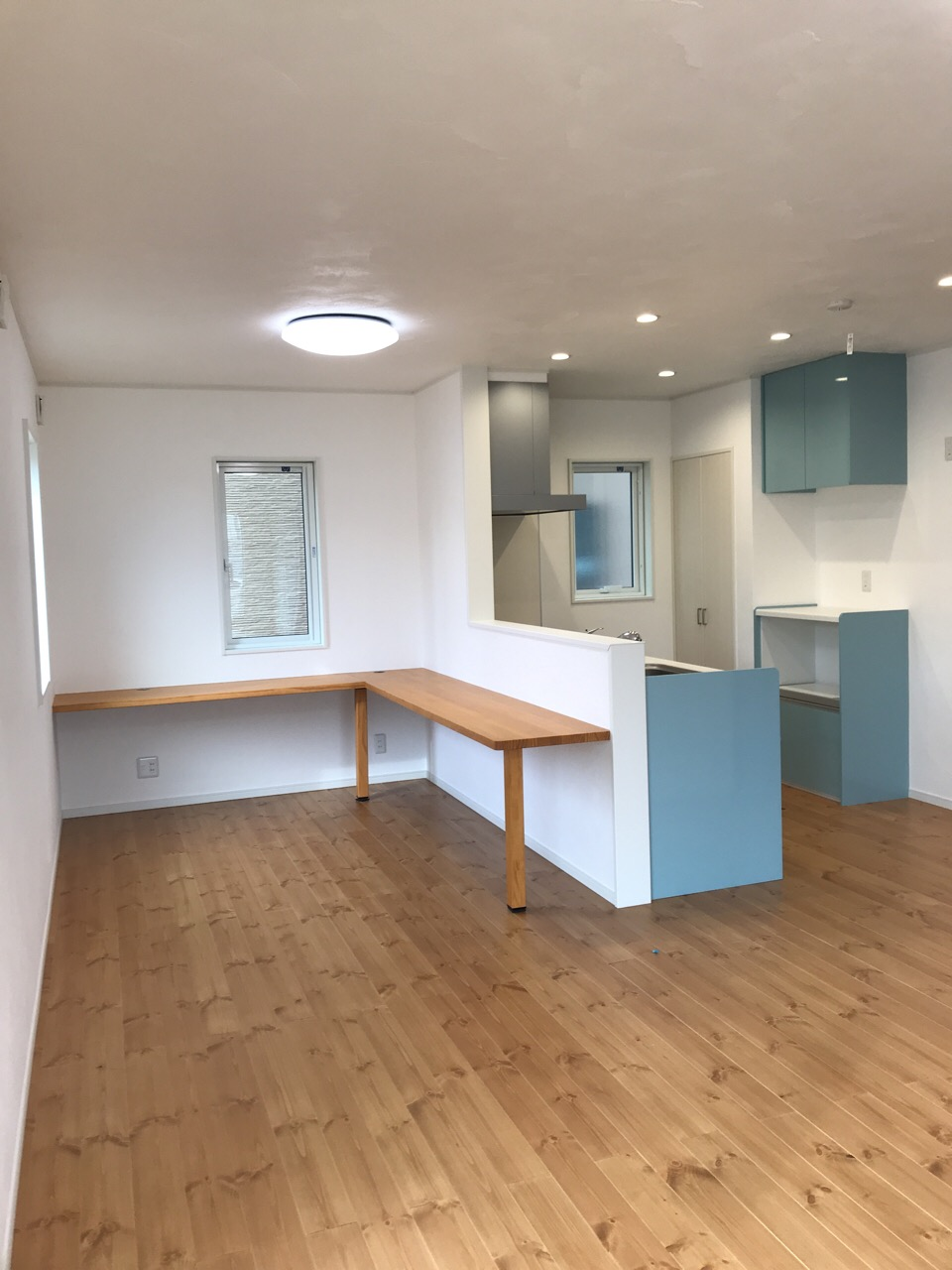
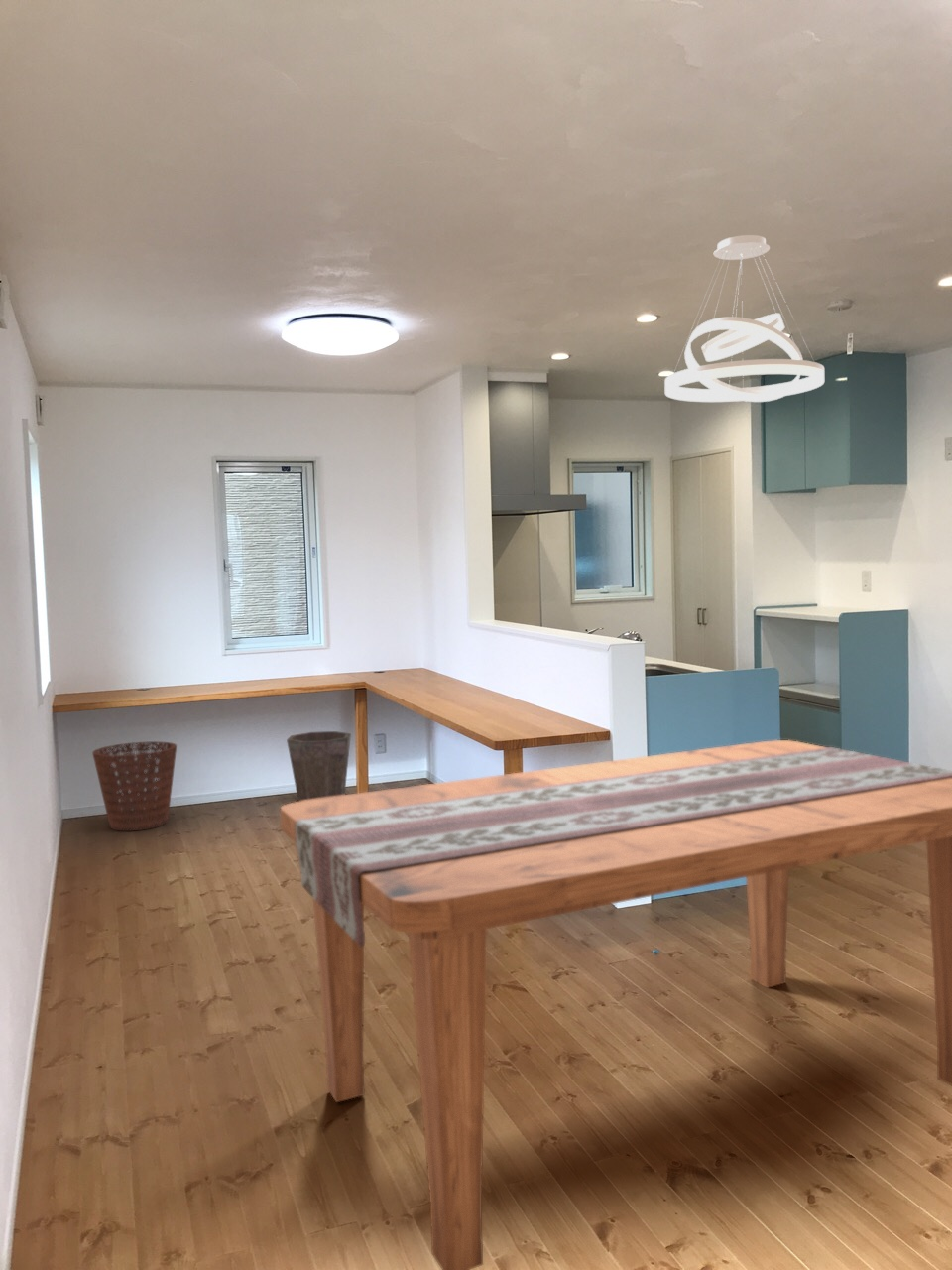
+ basket (137, 786)
+ pendant light (742, 319)
+ dining table (644, 897)
+ waste bin (320, 767)
